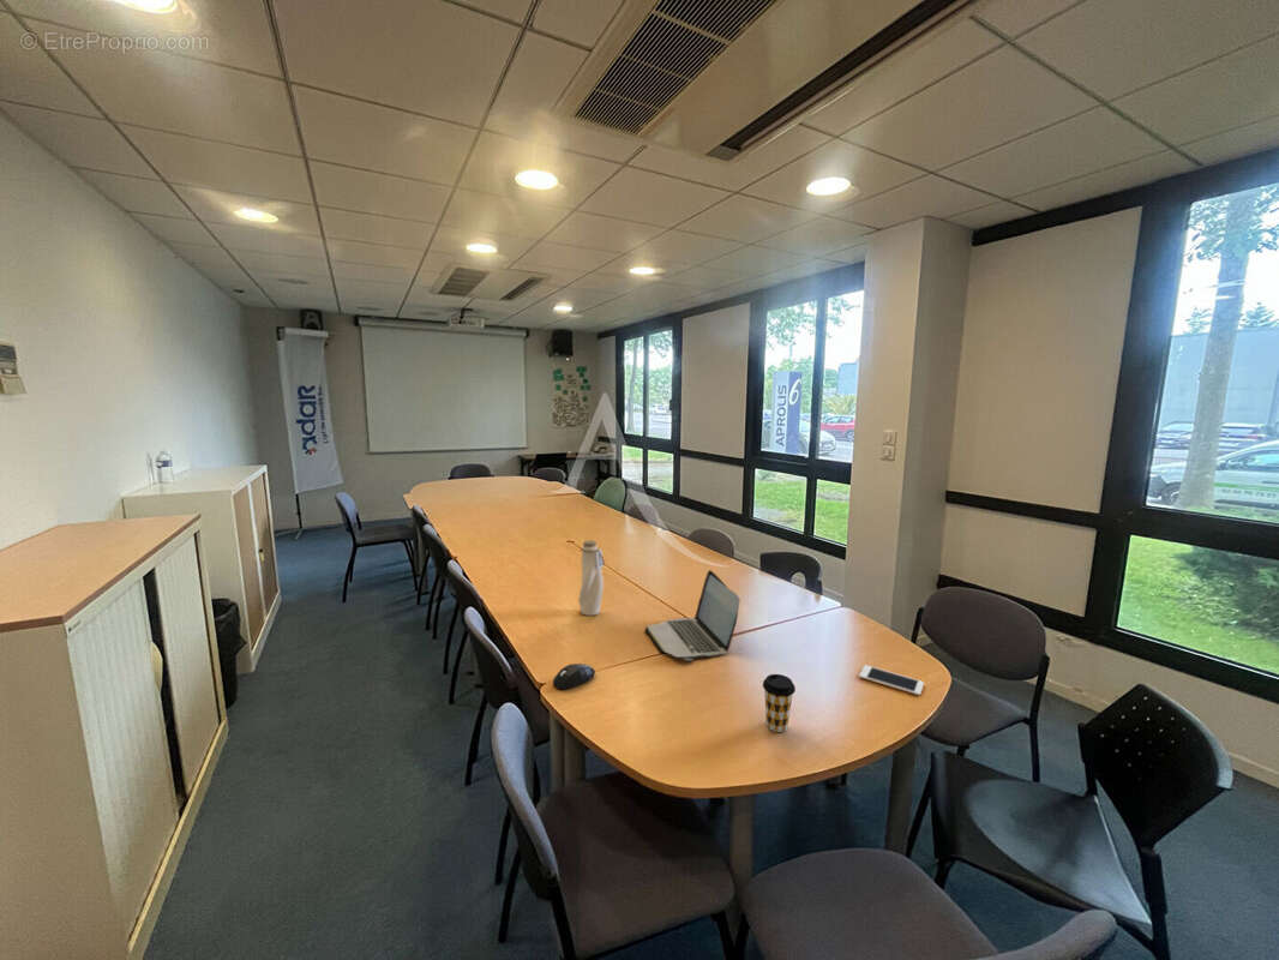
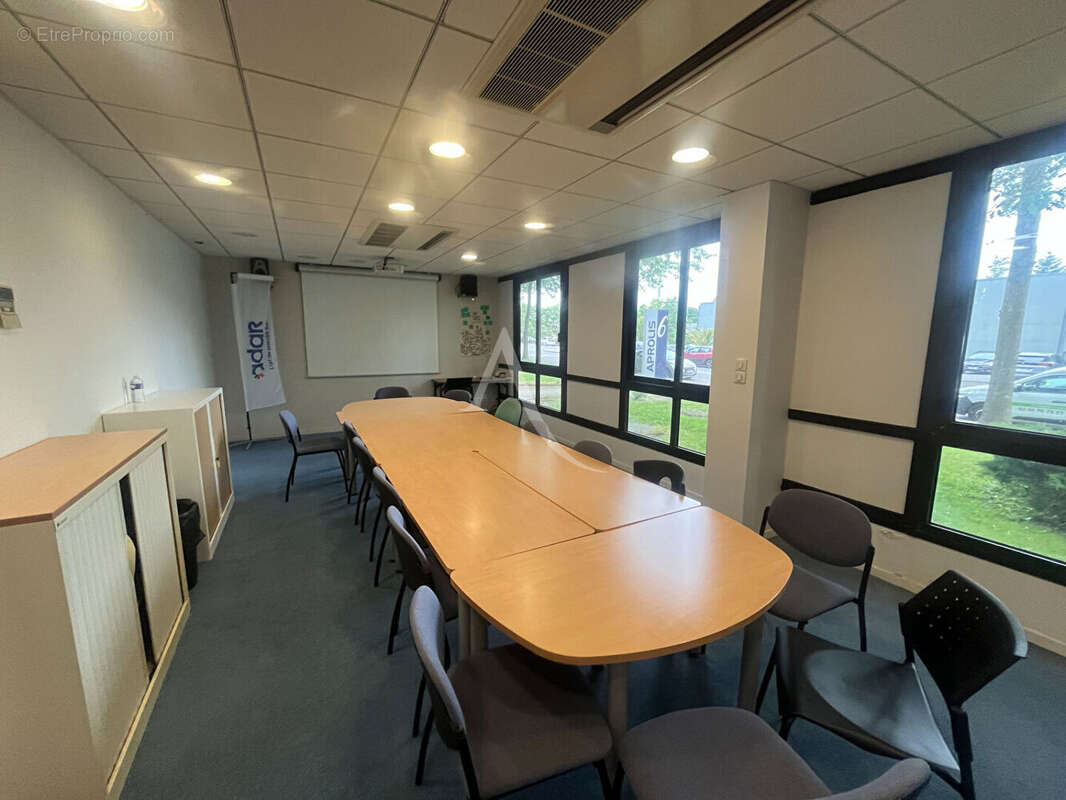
- mouse (575, 672)
- water bottle (592, 576)
- cell phone (890, 679)
- coffee cup (777, 703)
- laptop (696, 612)
